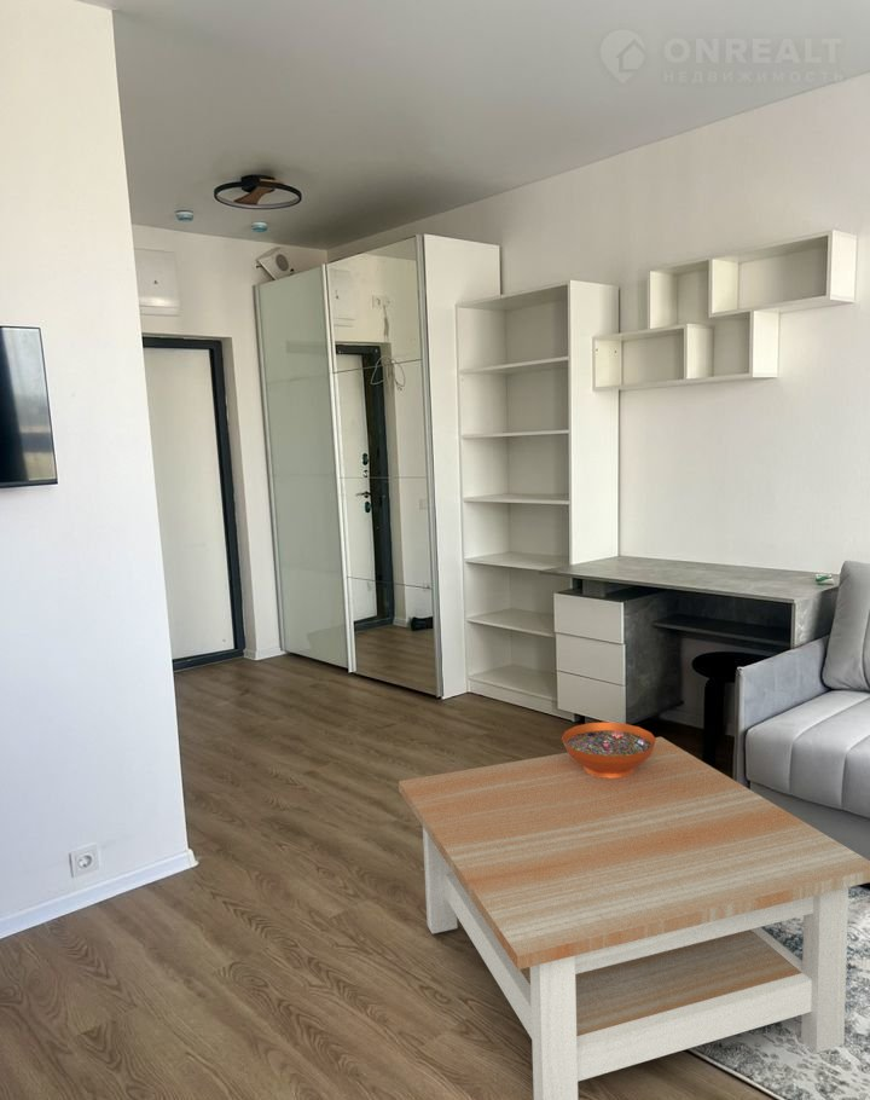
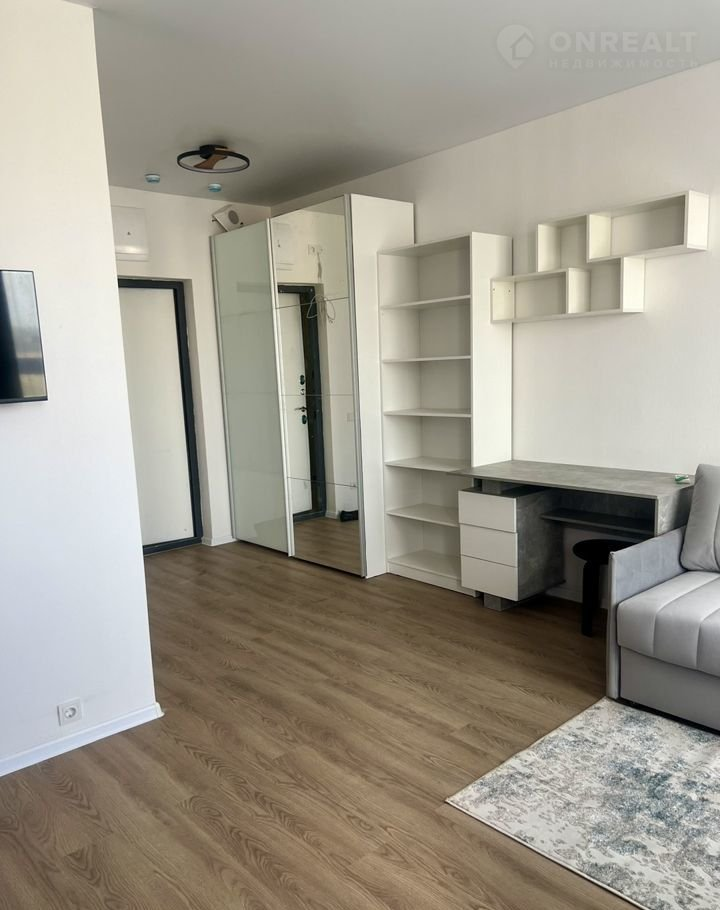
- decorative bowl (608, 752)
- coffee table (608, 899)
